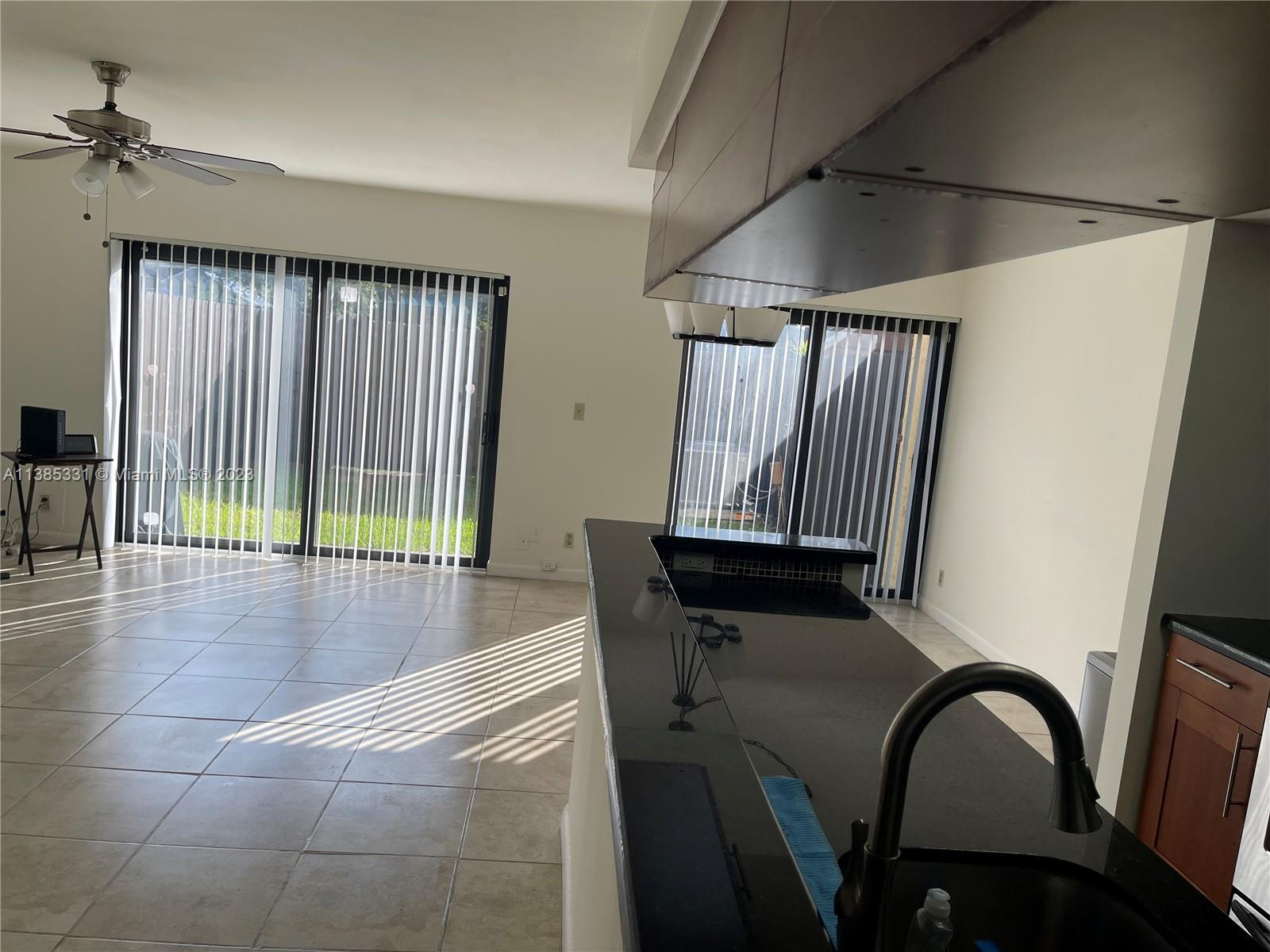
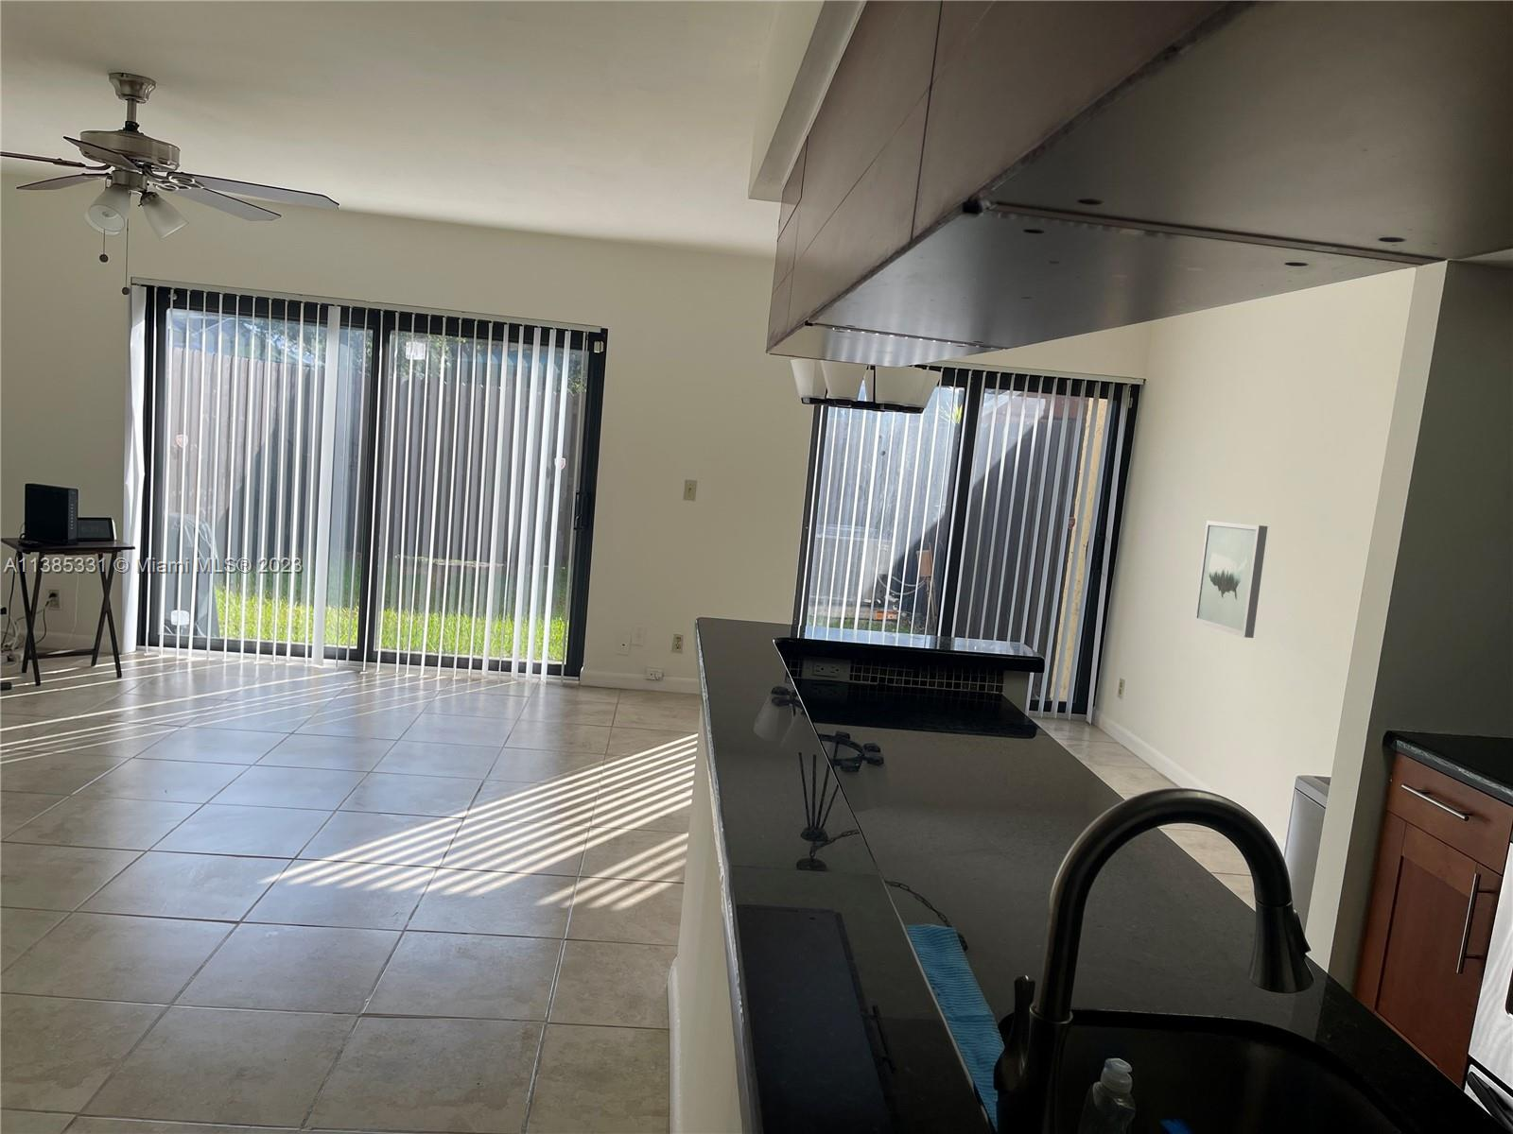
+ wall art (1228, 577)
